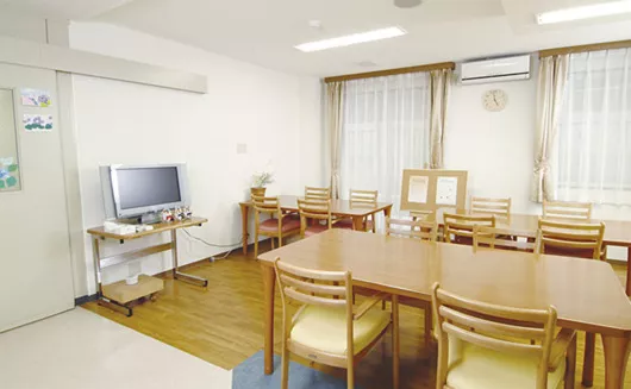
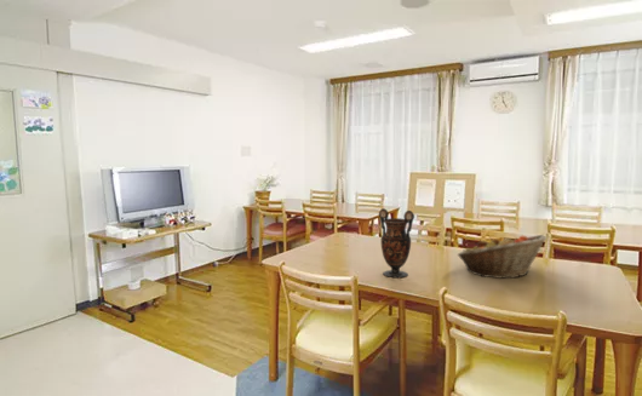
+ vase (395, 241)
+ fruit basket (501, 252)
